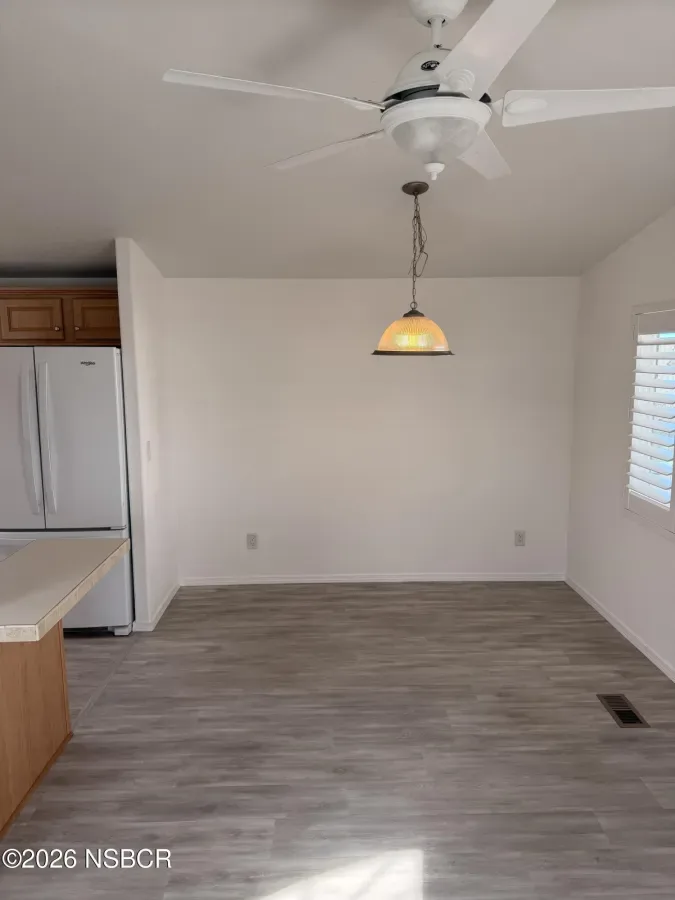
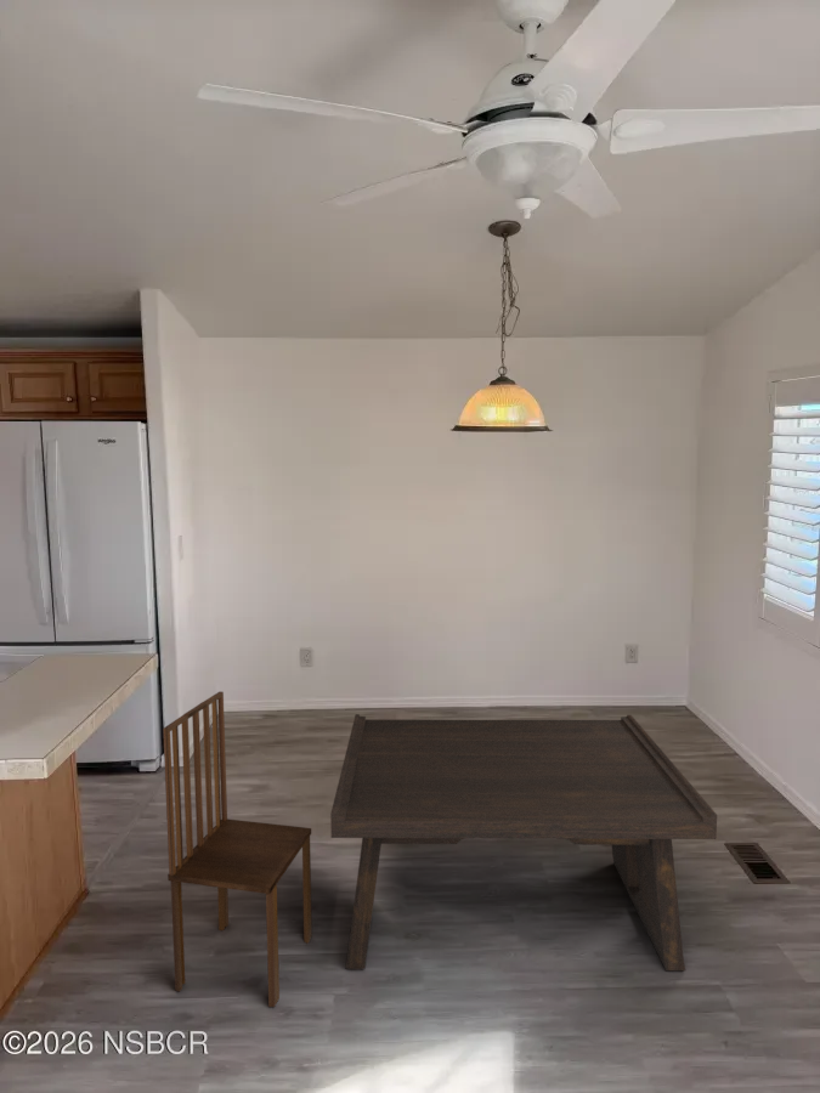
+ coffee table (504, 834)
+ dining chair (243, 839)
